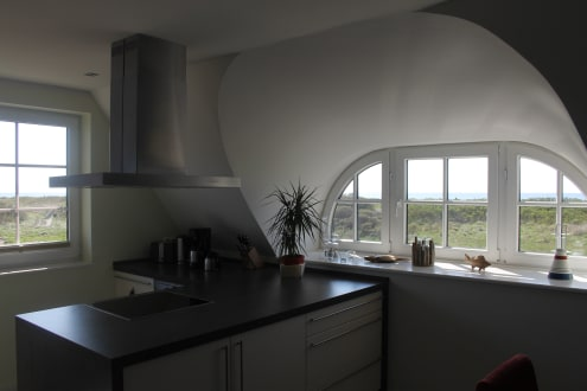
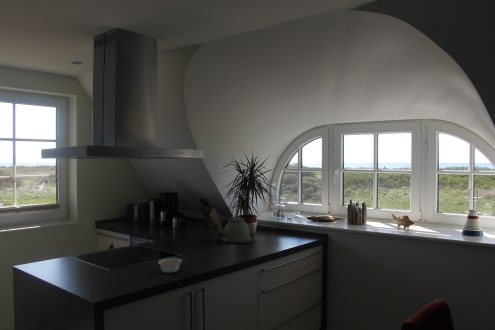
+ legume (170, 264)
+ kettle (235, 224)
